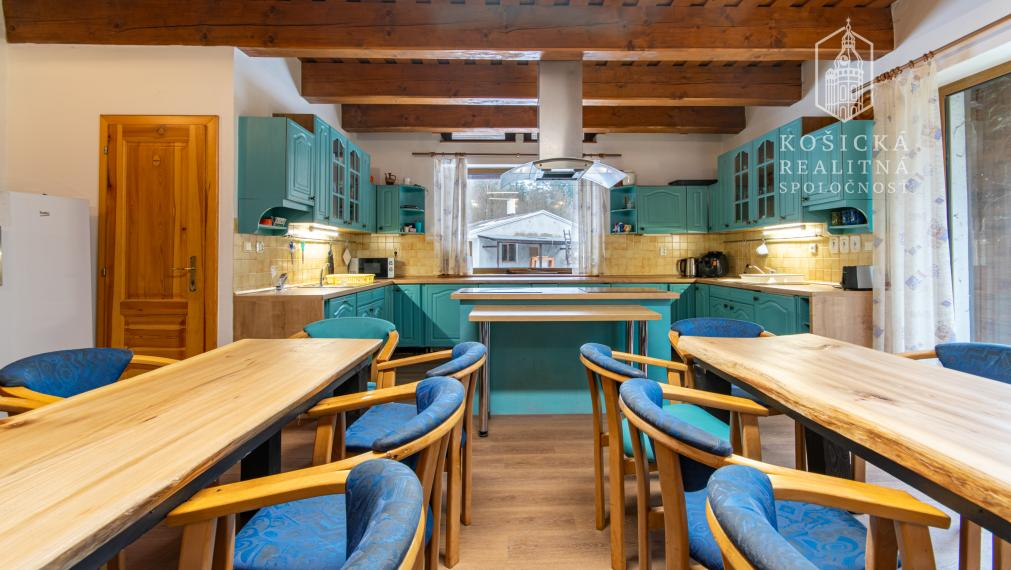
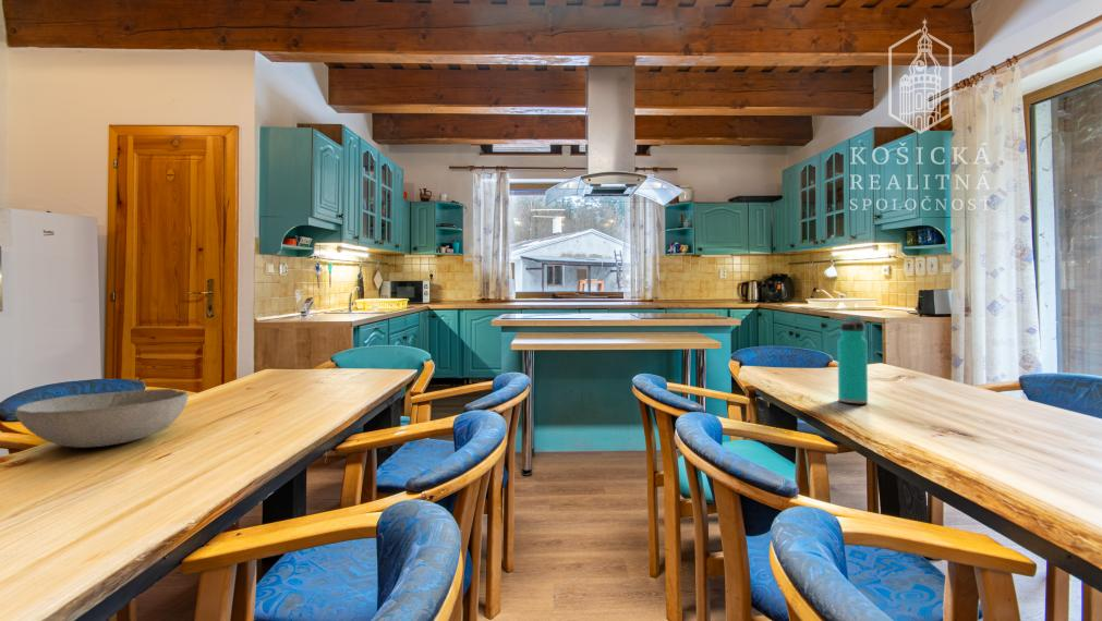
+ water bottle (851, 358)
+ bowl (108, 418)
